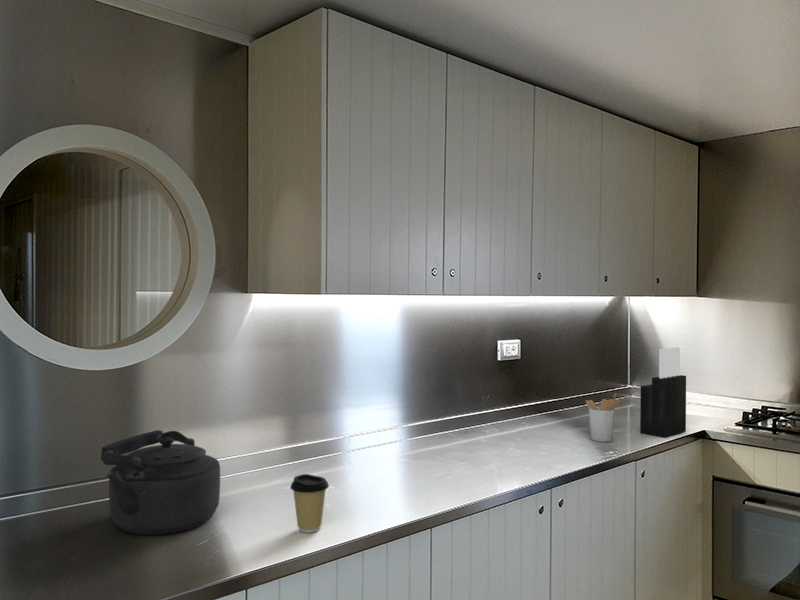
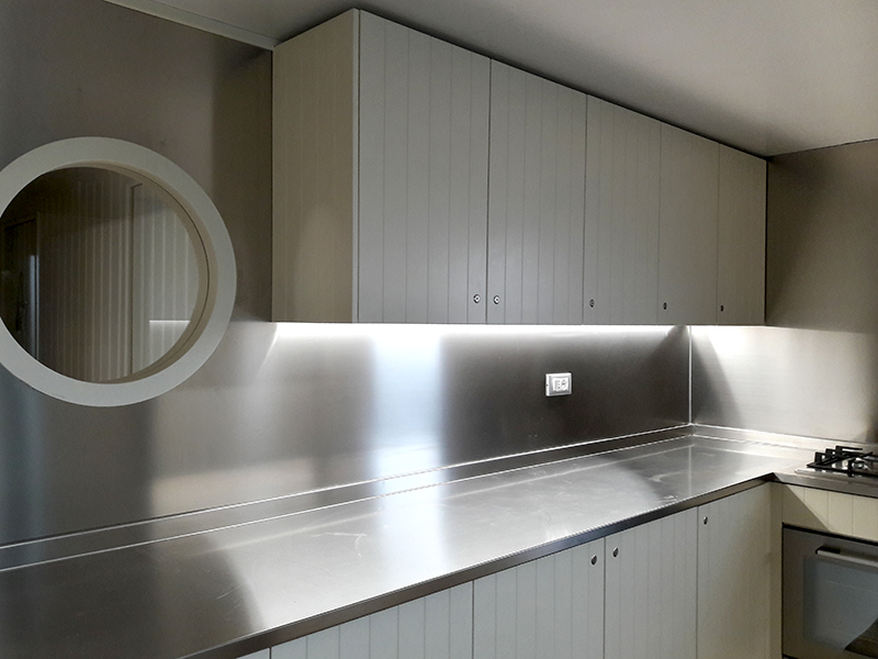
- kettle (162, 479)
- knife block (660, 389)
- coffee cup (309, 503)
- utensil holder (604, 417)
